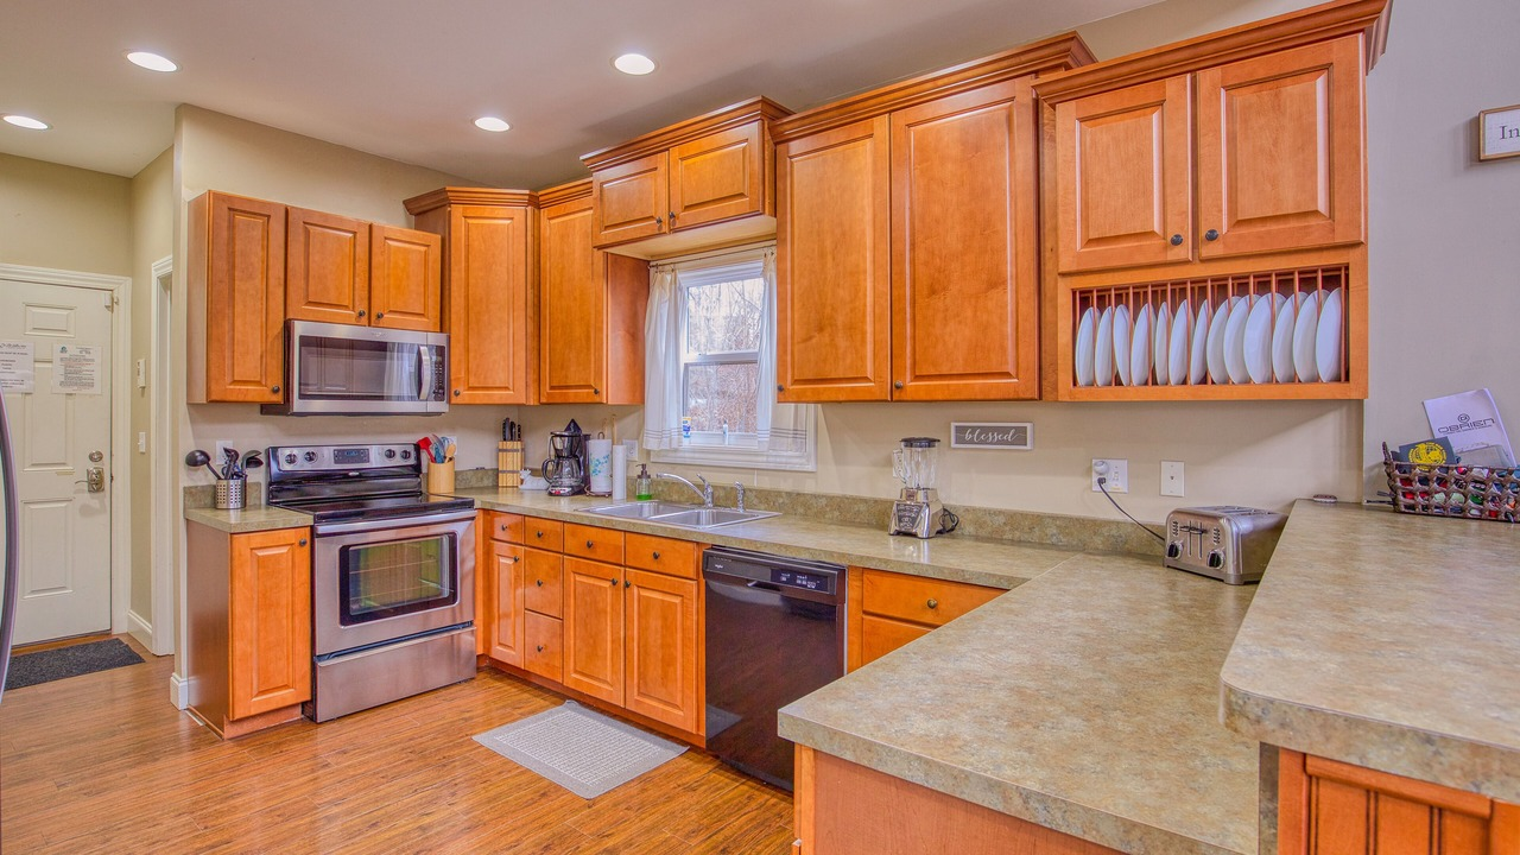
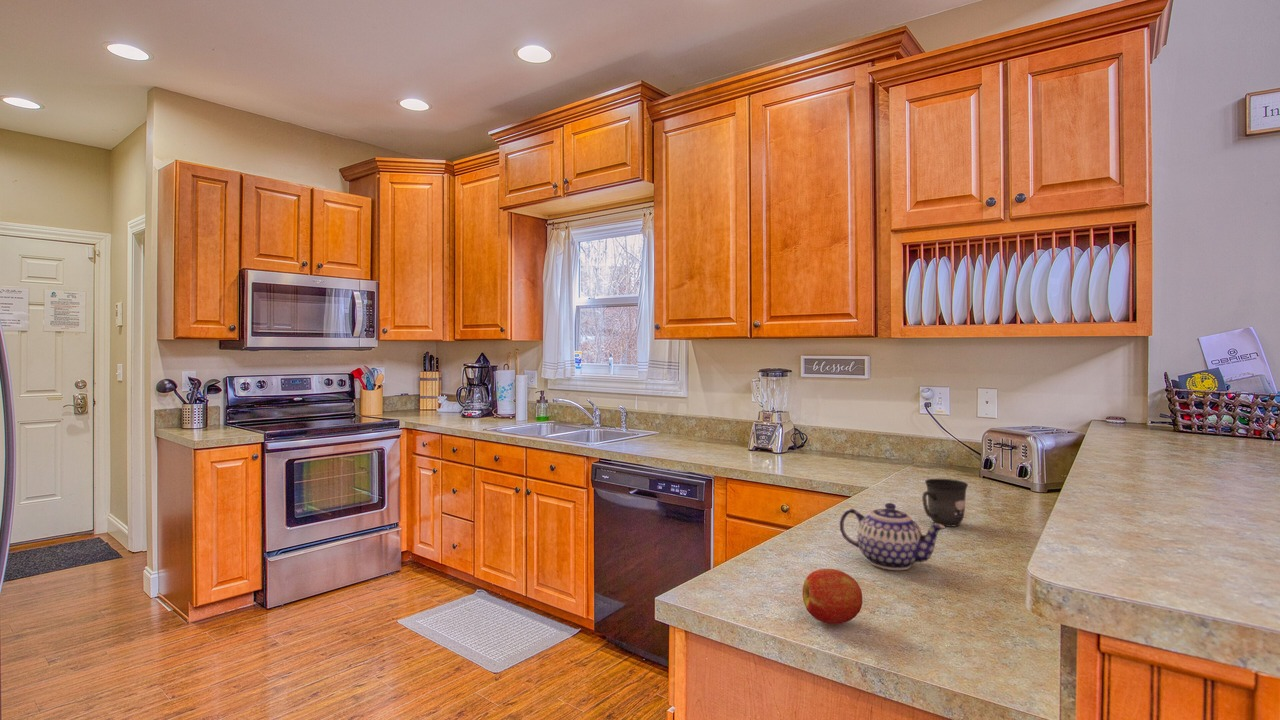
+ apple (832, 595)
+ teapot (890, 533)
+ mug (941, 503)
